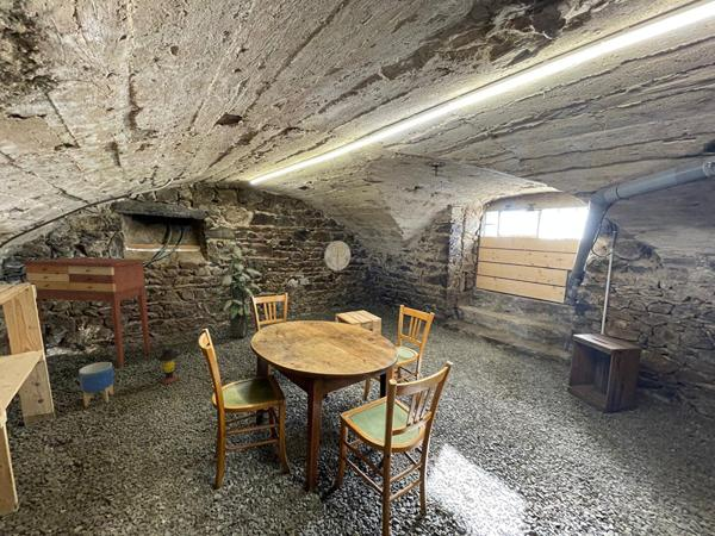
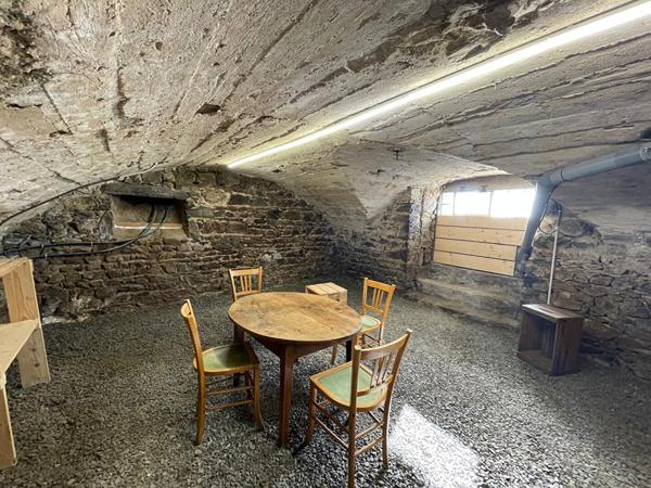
- wall decoration (337, 255)
- planter (98, 384)
- lantern (168, 363)
- console table (89, 300)
- indoor plant (235, 289)
